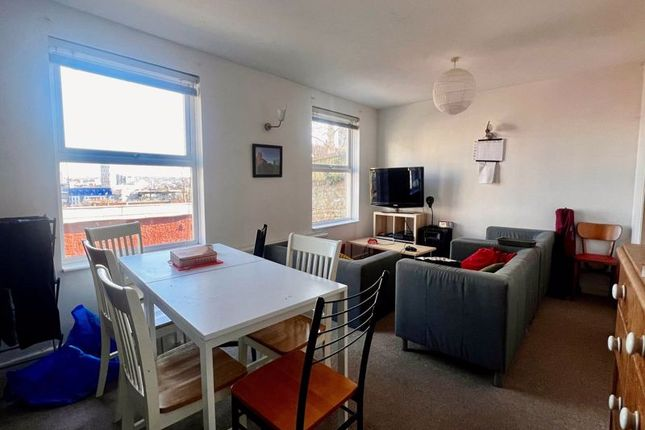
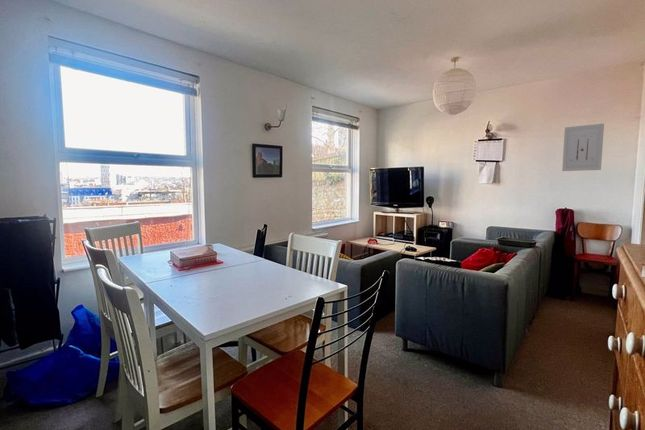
+ wall art (582, 148)
